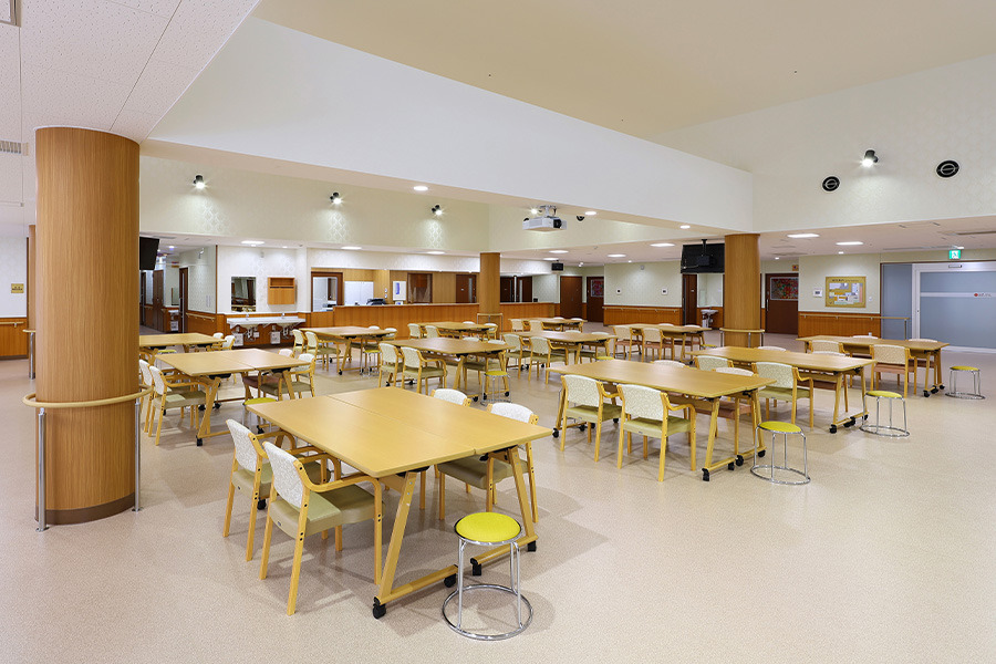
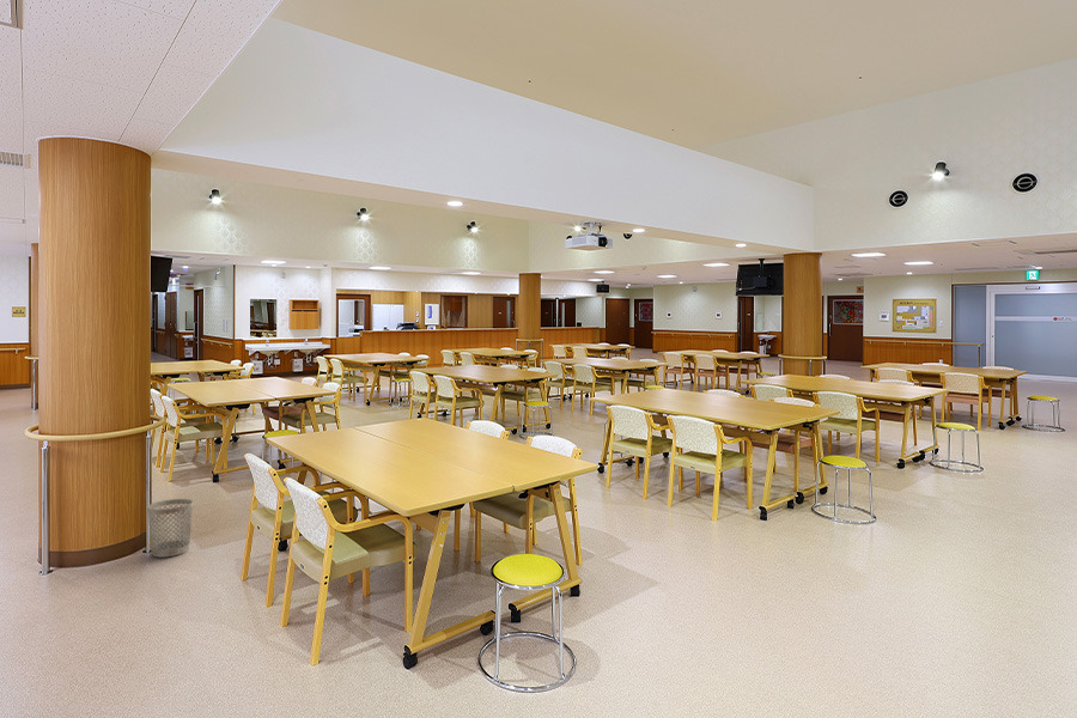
+ wastebasket (171, 528)
